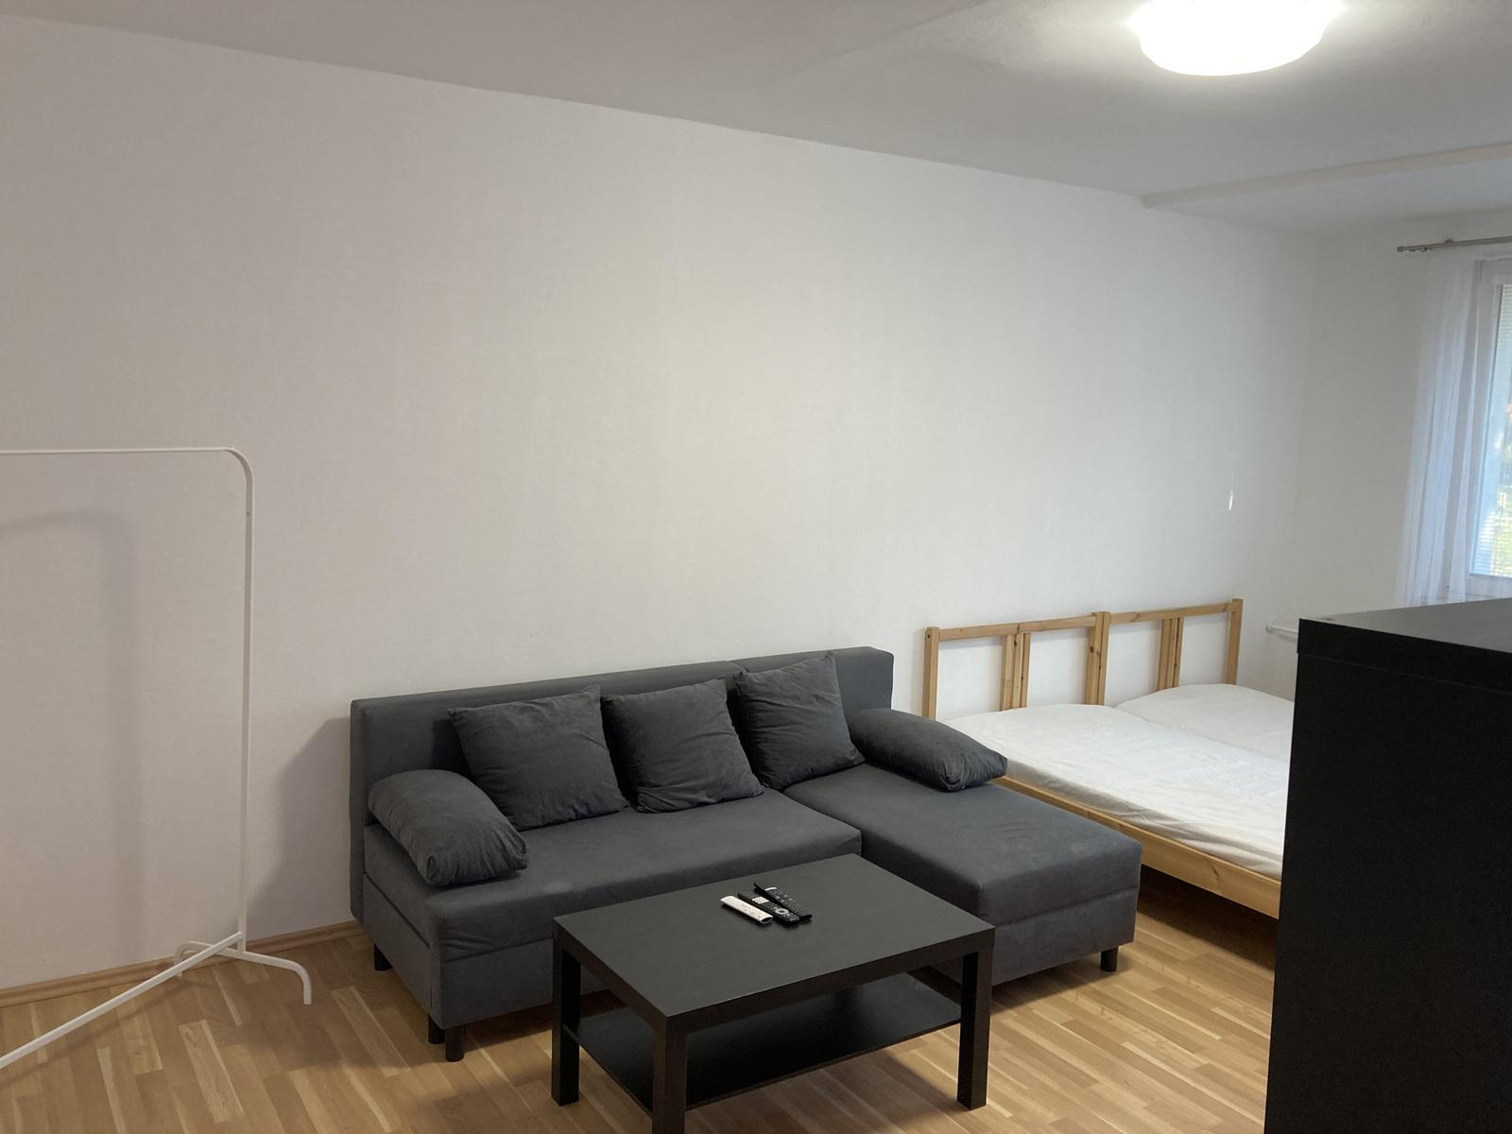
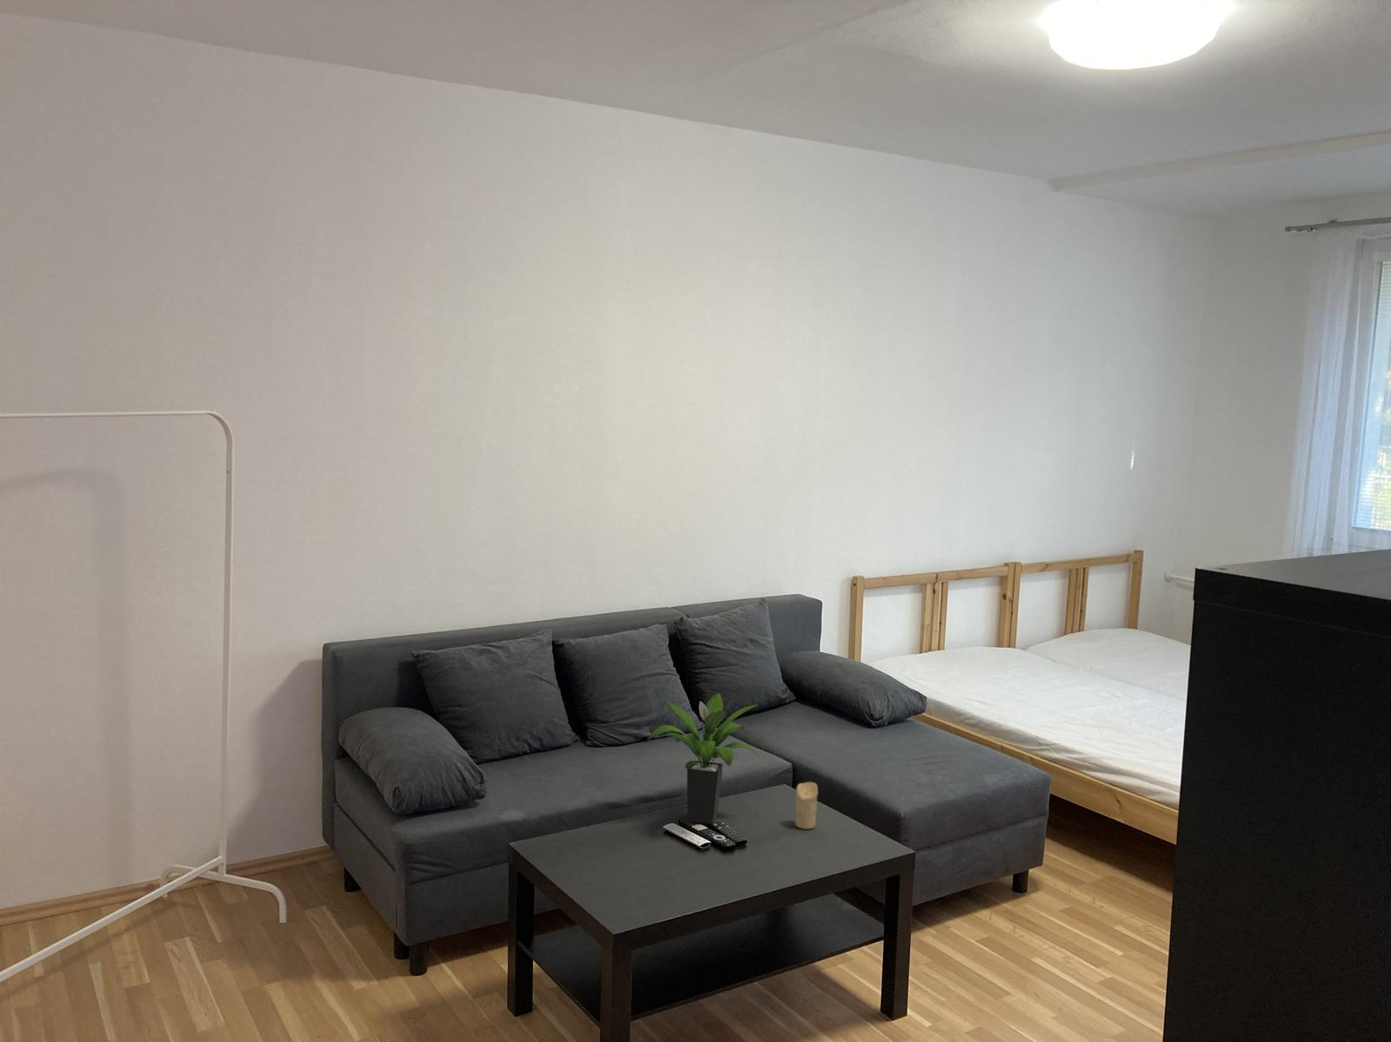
+ potted plant (703, 759)
+ candle (805, 804)
